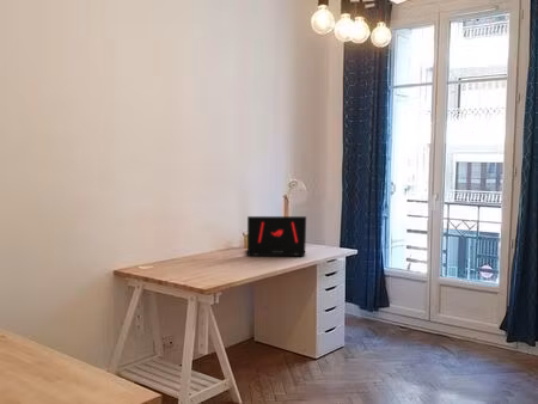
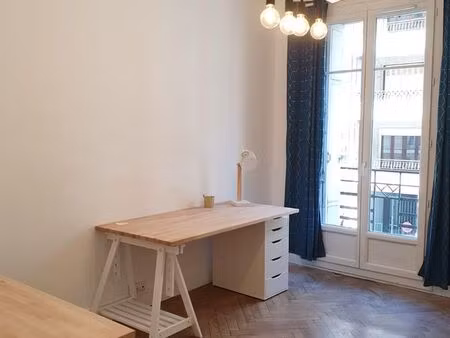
- laptop (275, 233)
